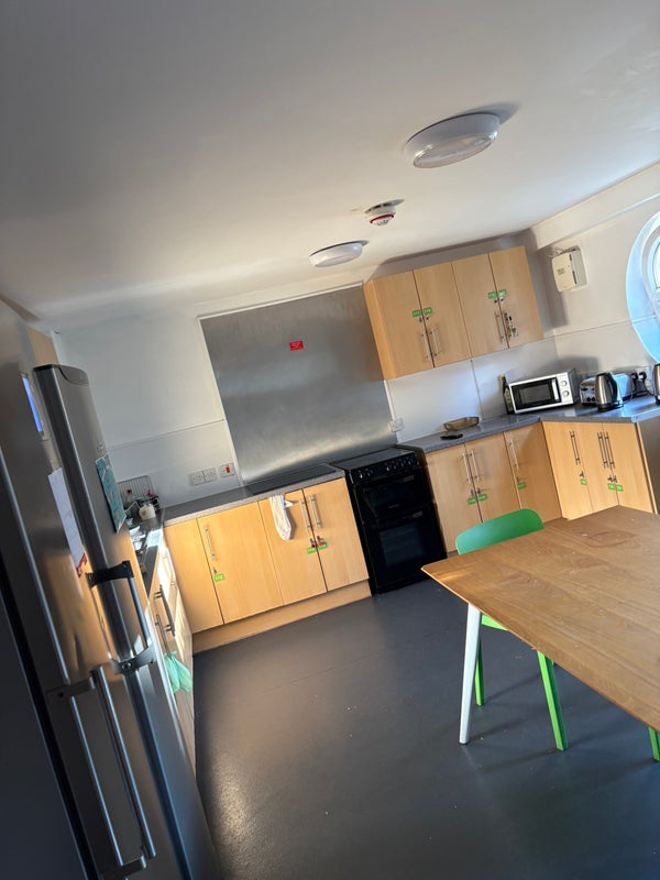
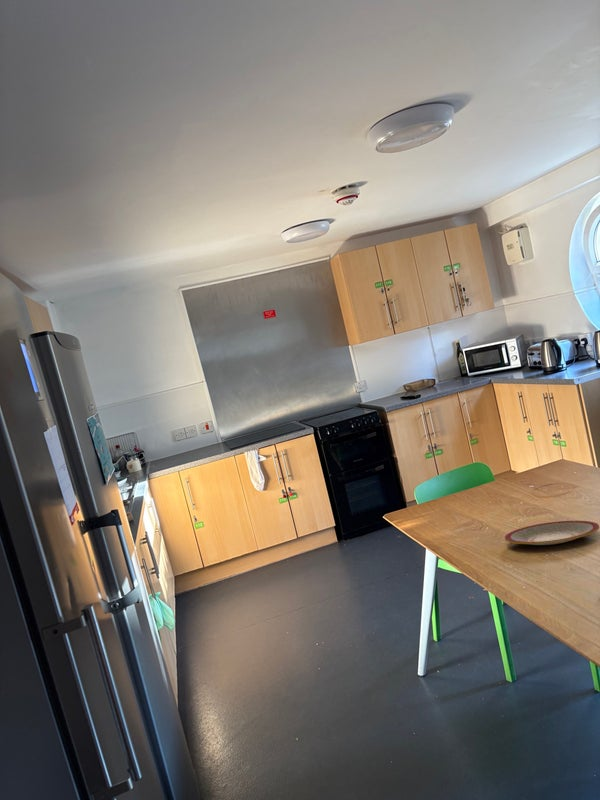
+ plate (551, 535)
